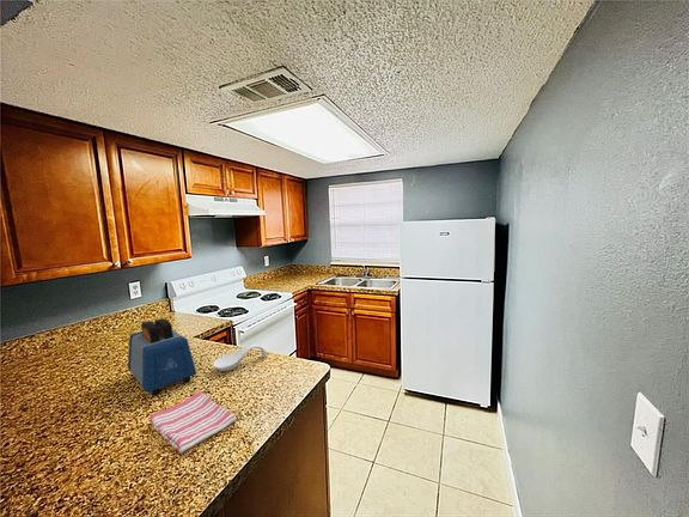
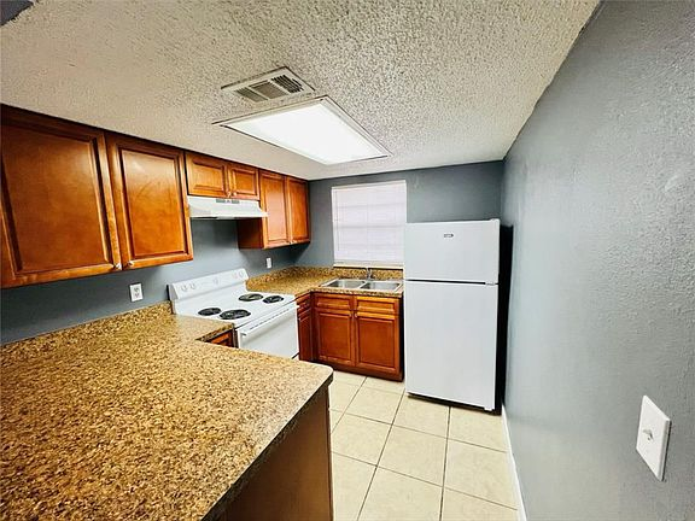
- toaster (159, 349)
- dish towel (191, 418)
- spoon rest (240, 355)
